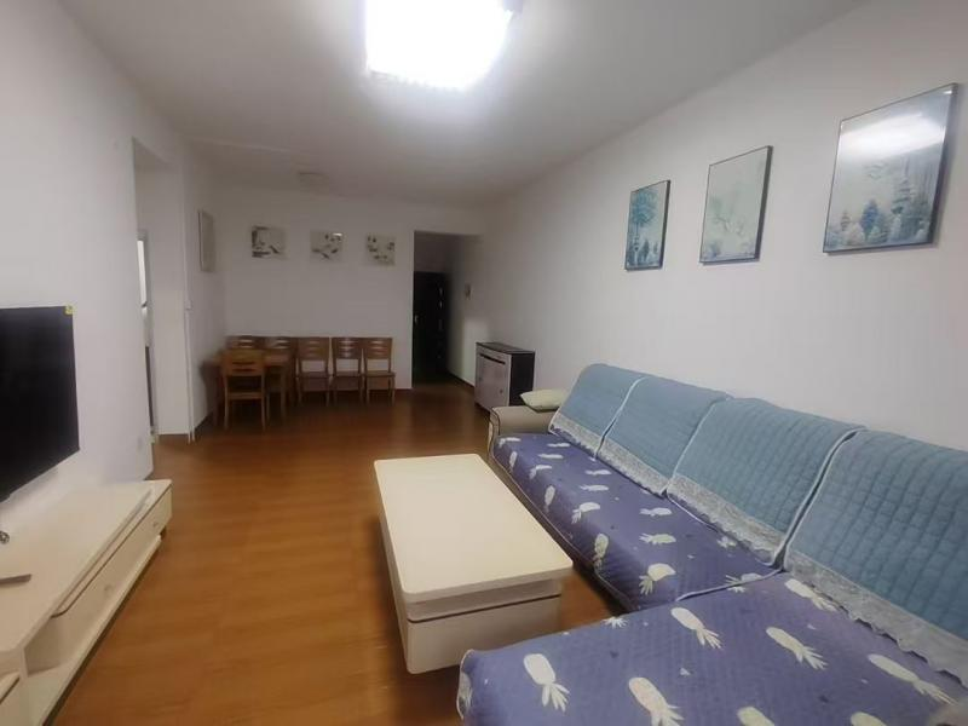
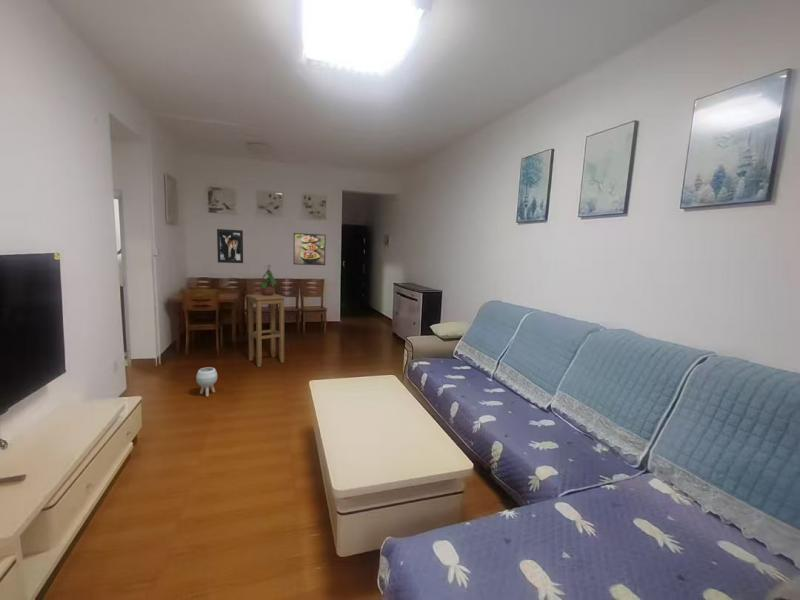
+ wall art (230, 246)
+ stool (266, 330)
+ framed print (309, 249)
+ potted plant (268, 279)
+ planter (207, 382)
